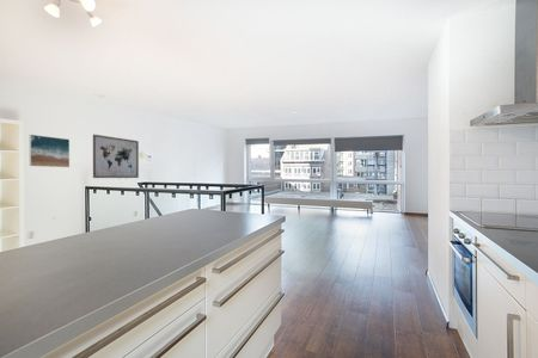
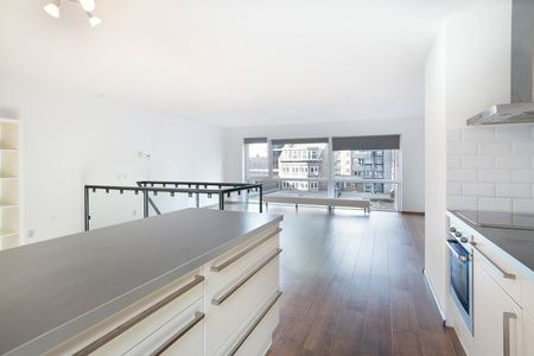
- wall art (117, 158)
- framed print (50, 152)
